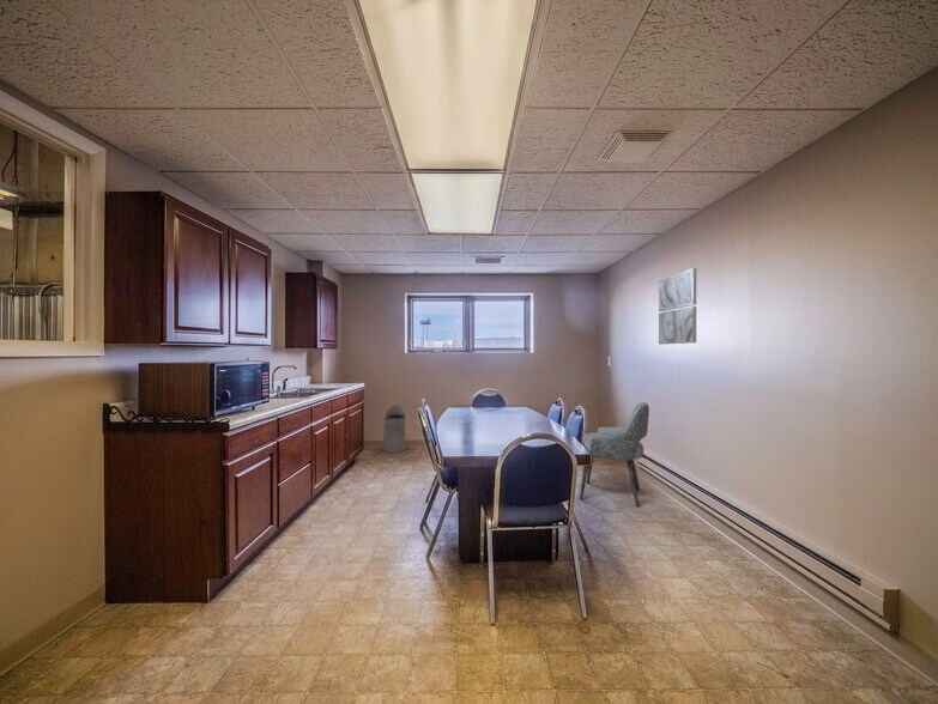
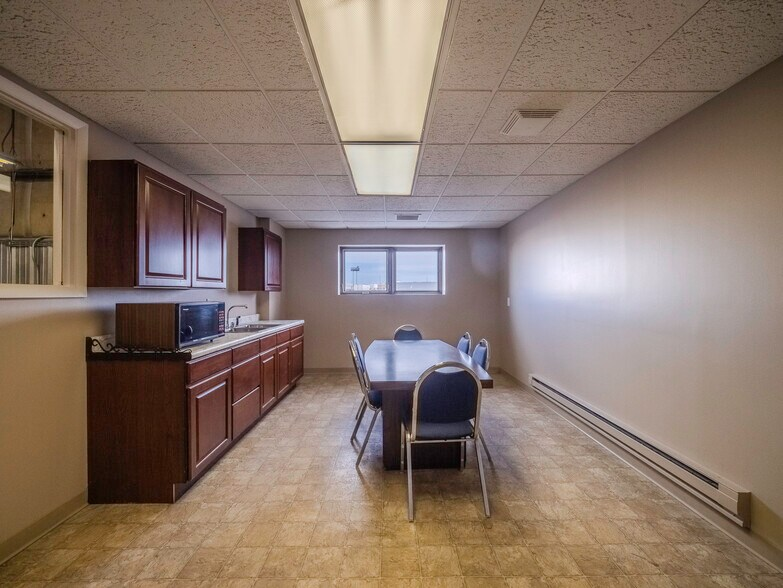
- trash can (394, 427)
- wall art (676, 308)
- dining chair (615, 448)
